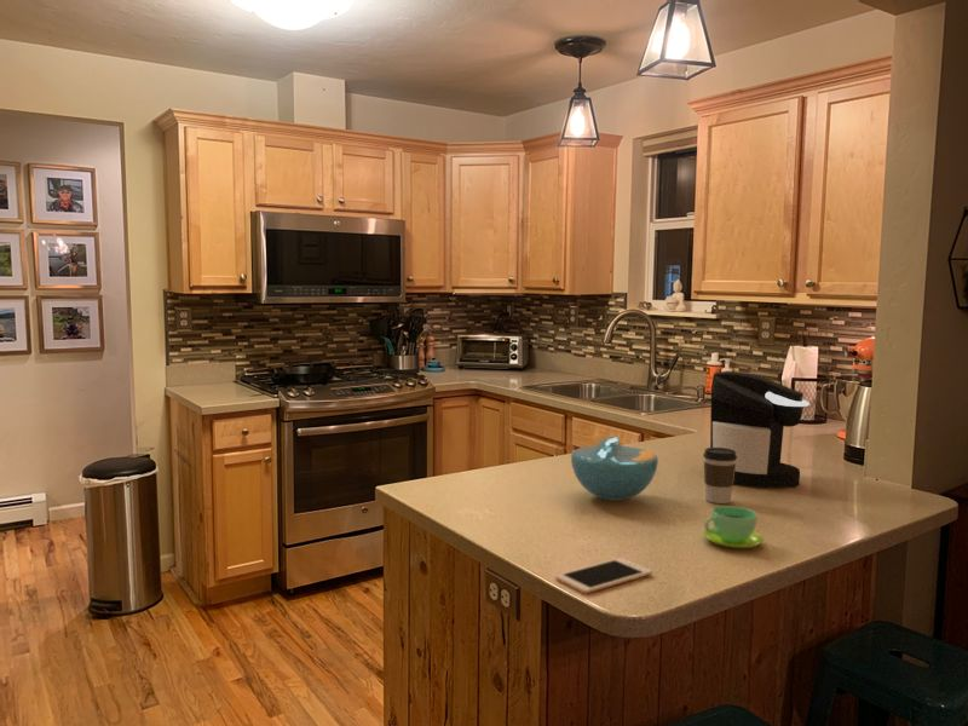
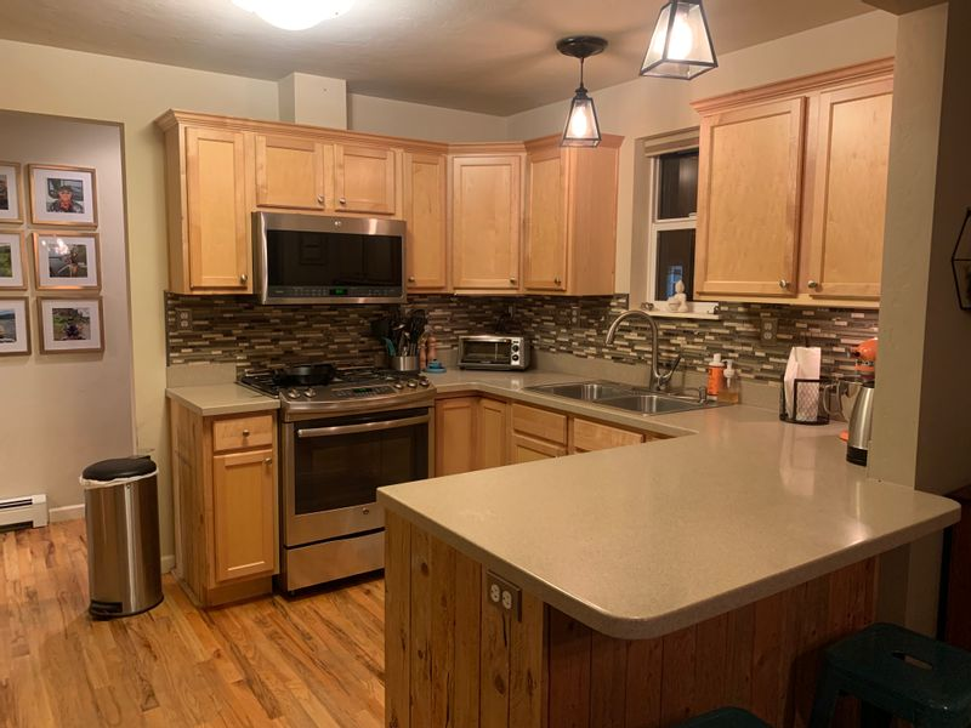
- coffee cup (719, 474)
- cup (732, 526)
- coffee maker (757, 426)
- bowl (613, 467)
- cell phone (604, 575)
